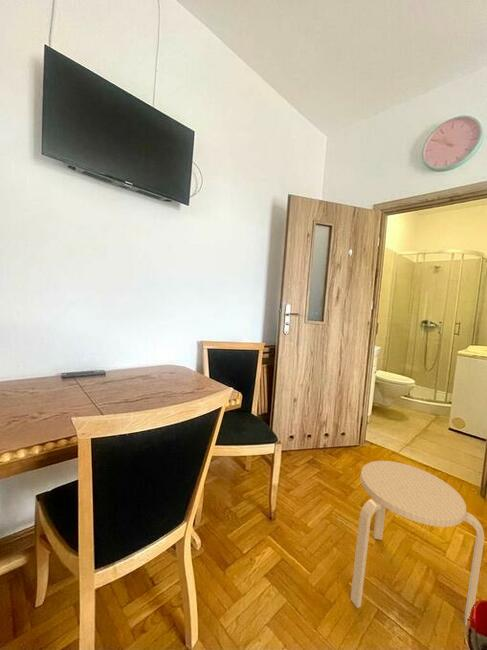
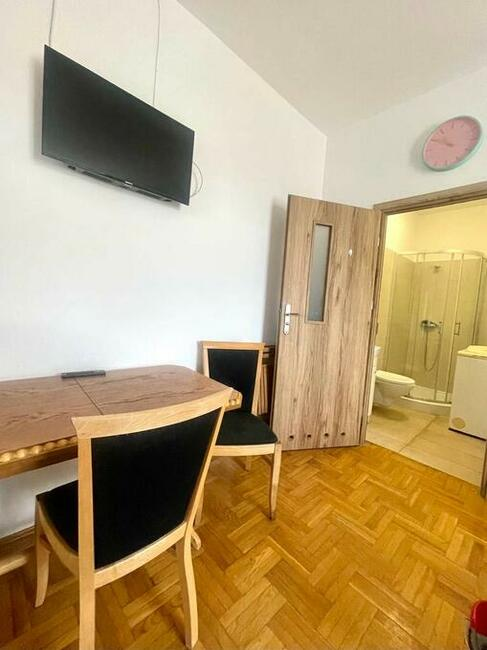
- stool (404, 517)
